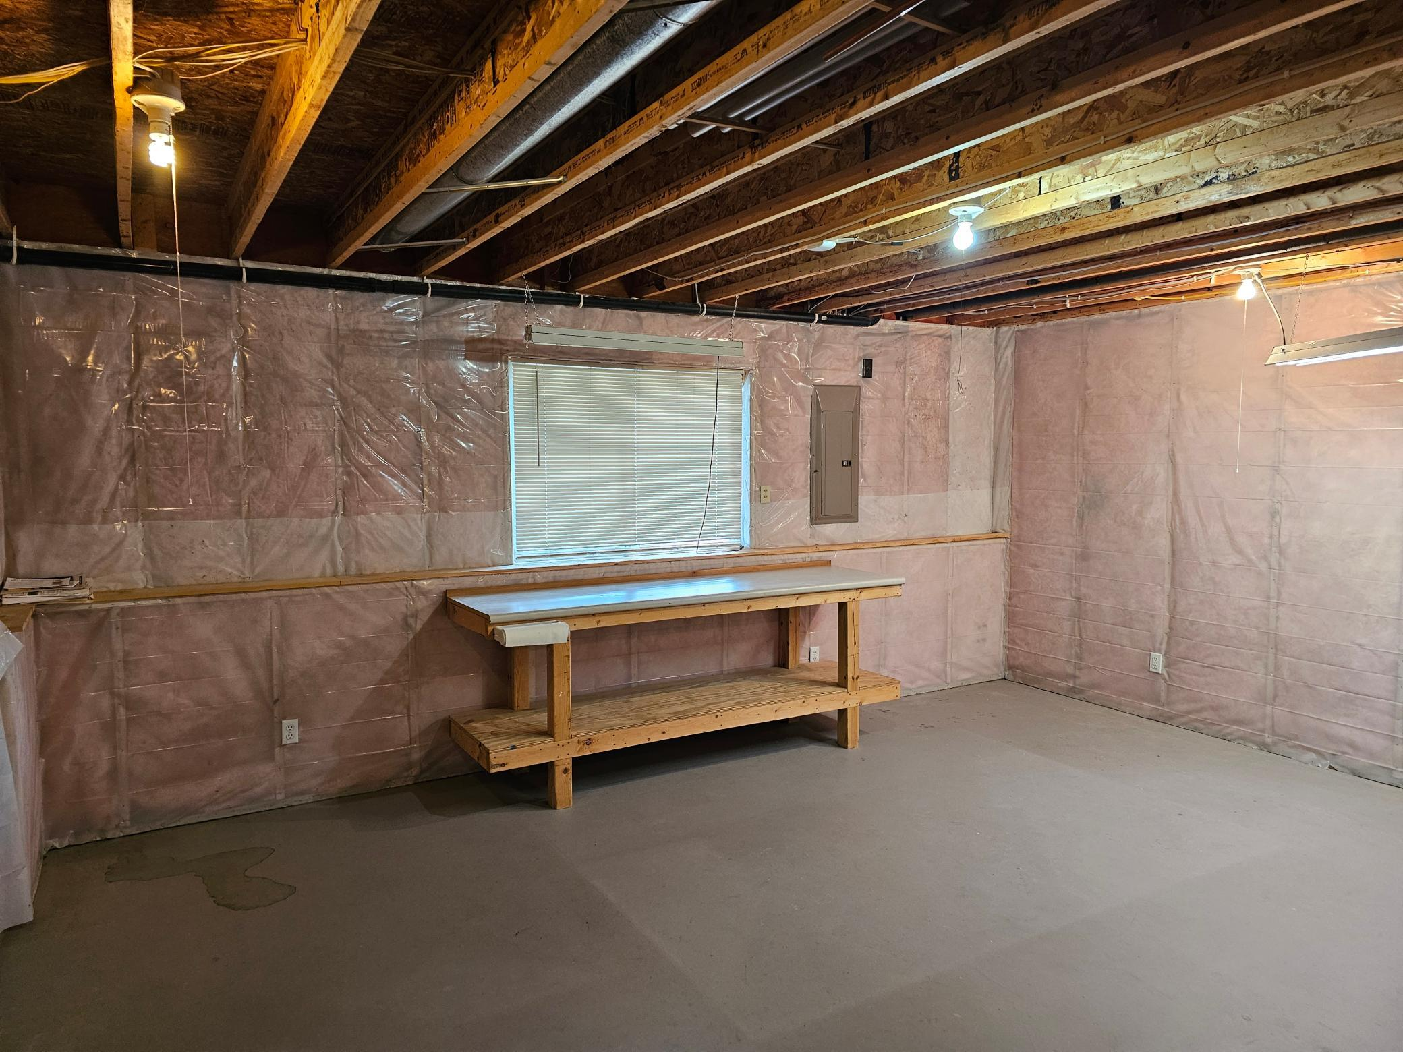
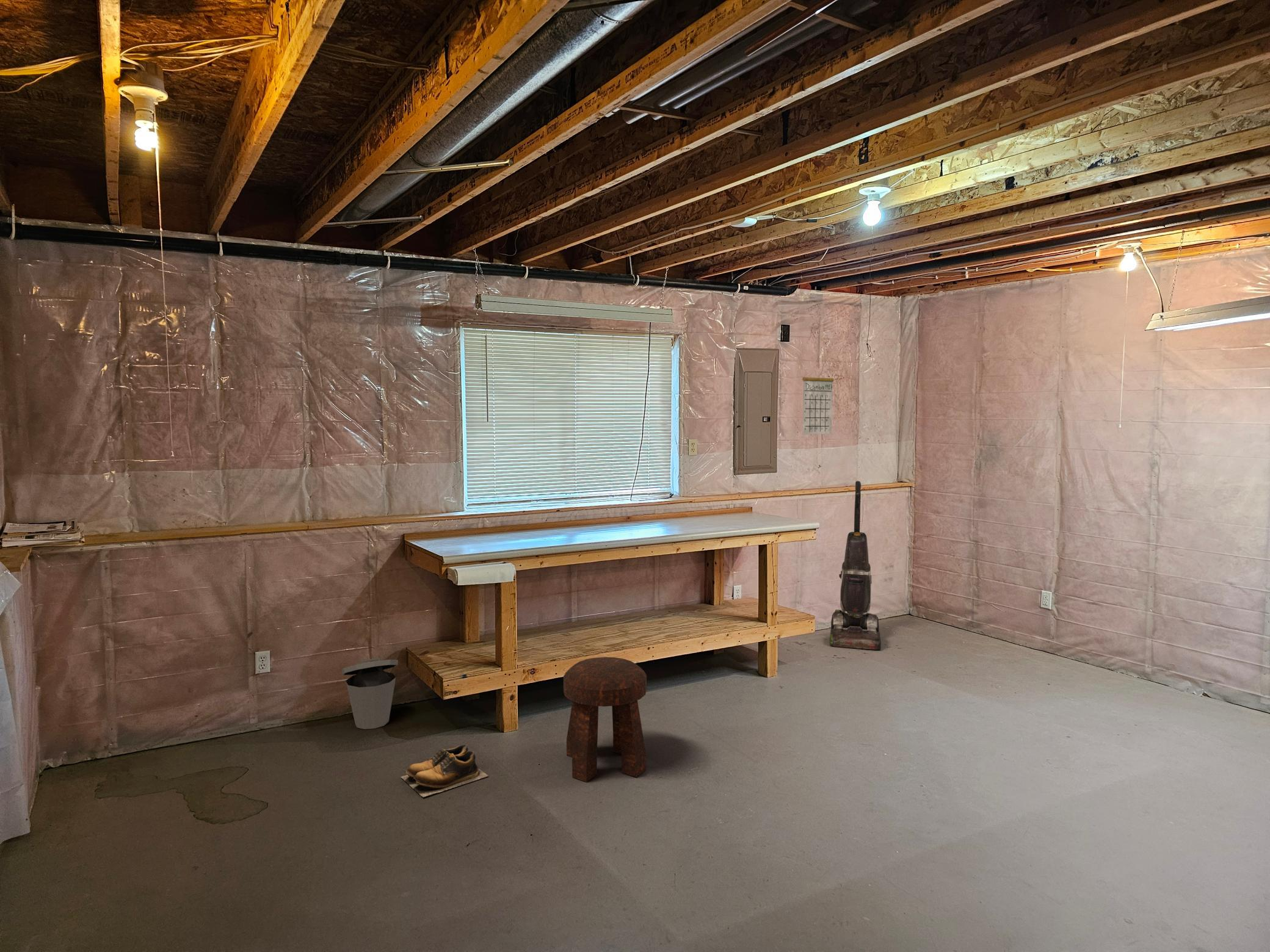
+ vacuum cleaner (856, 562)
+ trash can (371, 688)
+ shoes (445, 765)
+ calendar (818, 399)
+ stool (598, 714)
